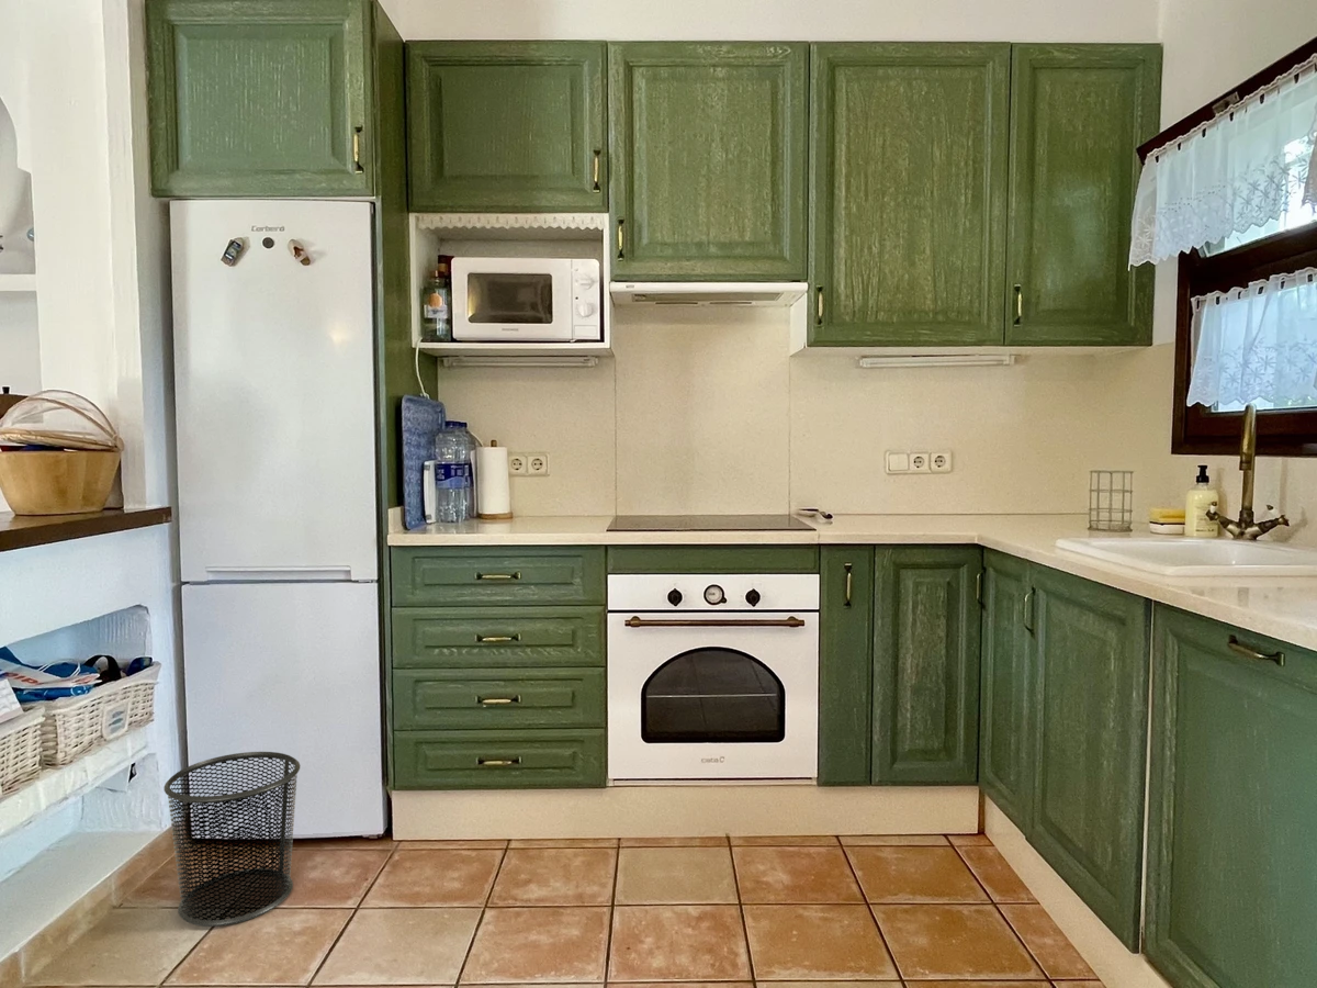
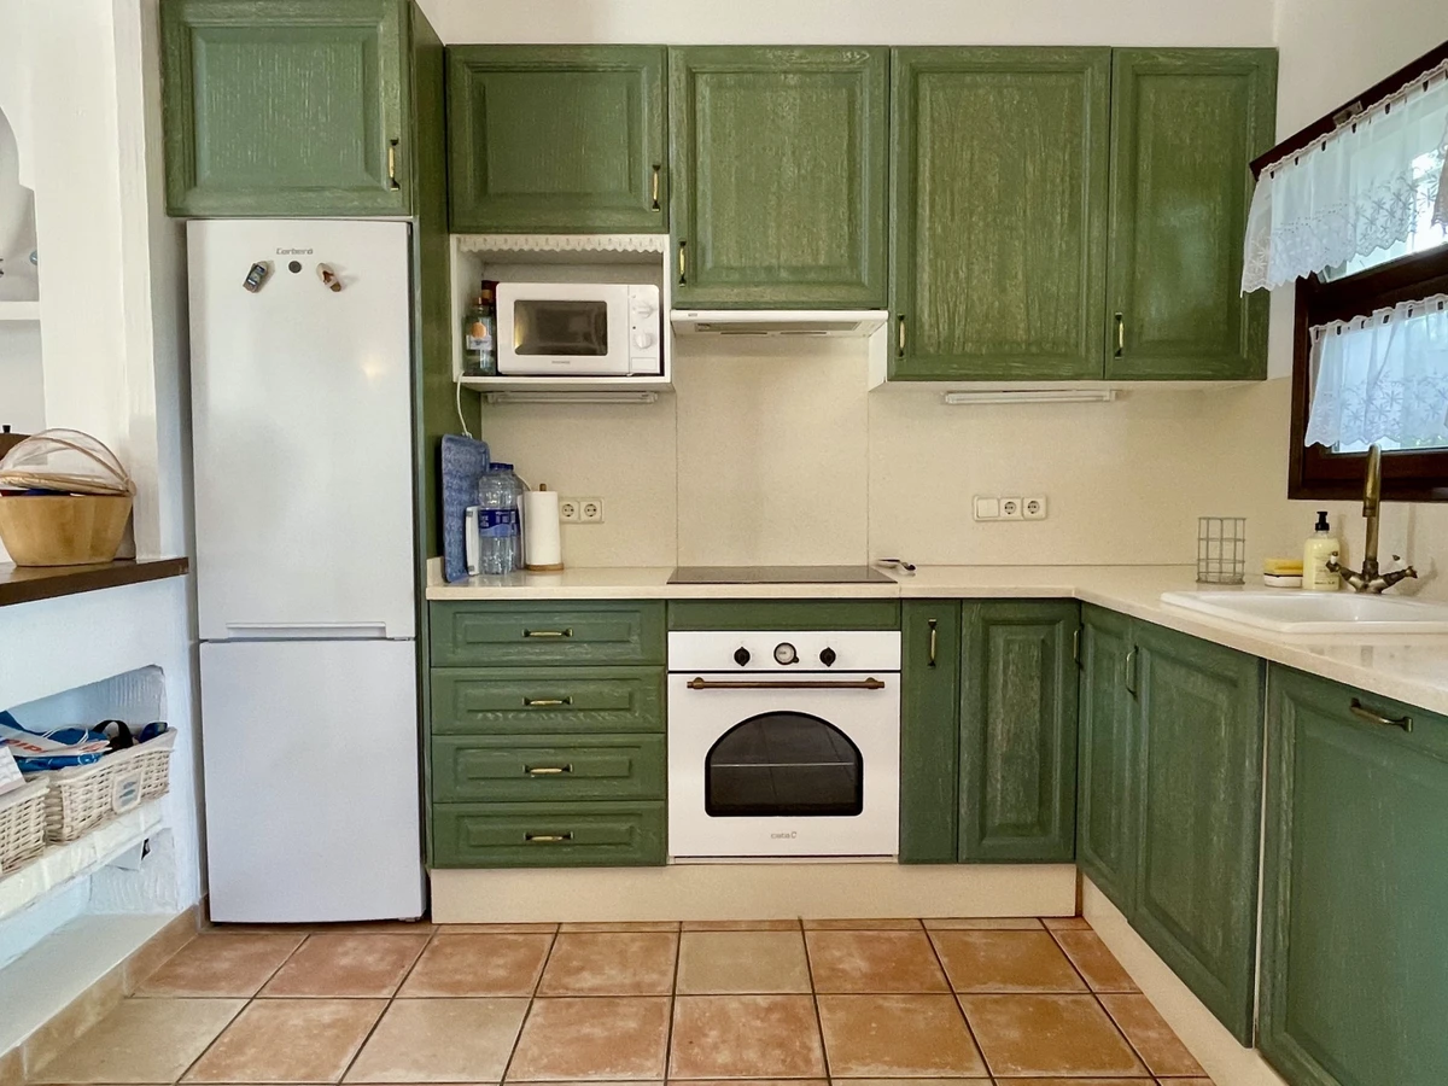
- trash can (235, 835)
